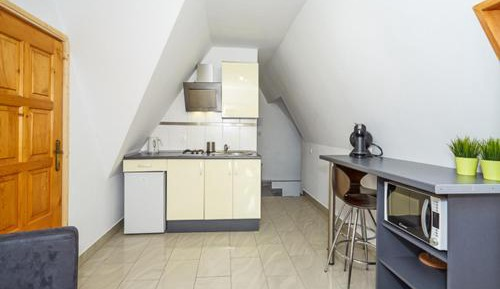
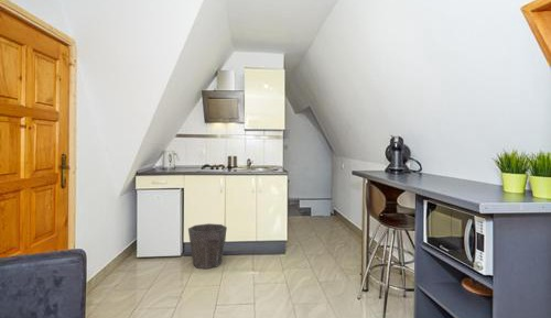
+ waste bin (207, 245)
